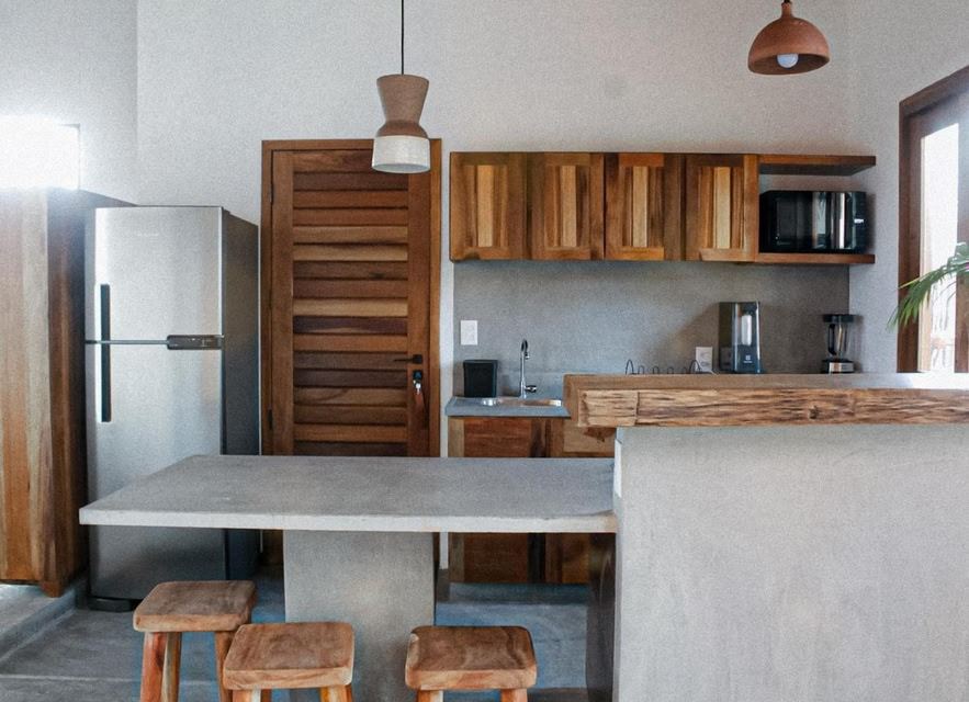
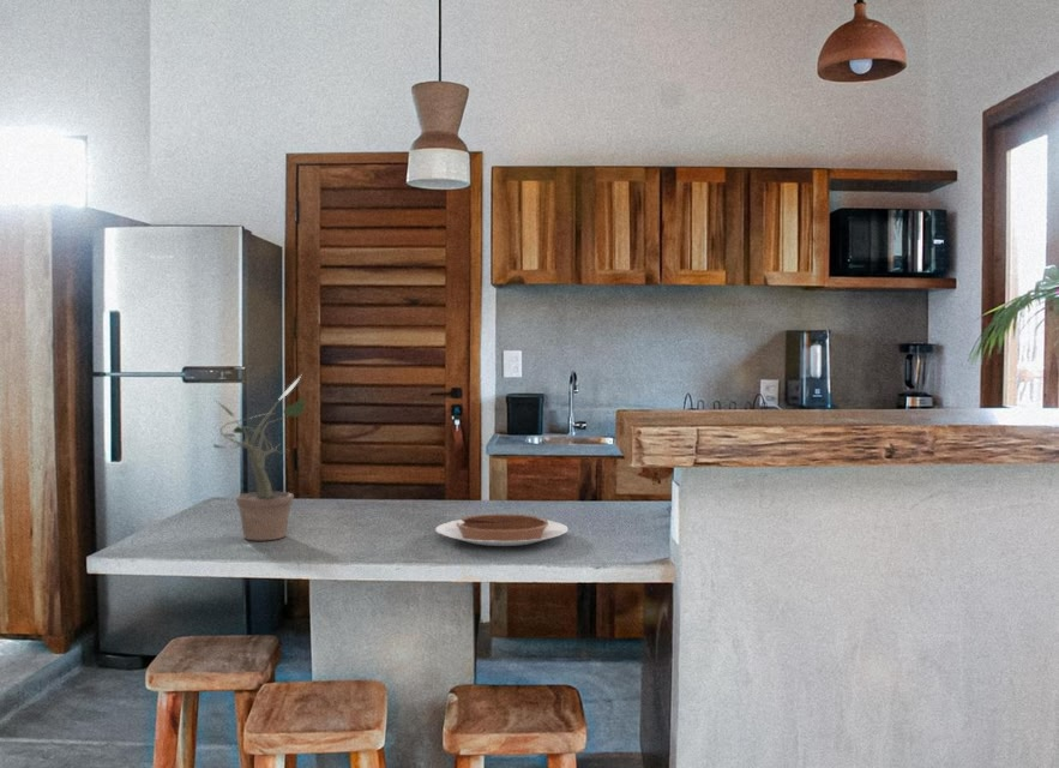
+ potted plant (257, 455)
+ chocolate tart (501, 529)
